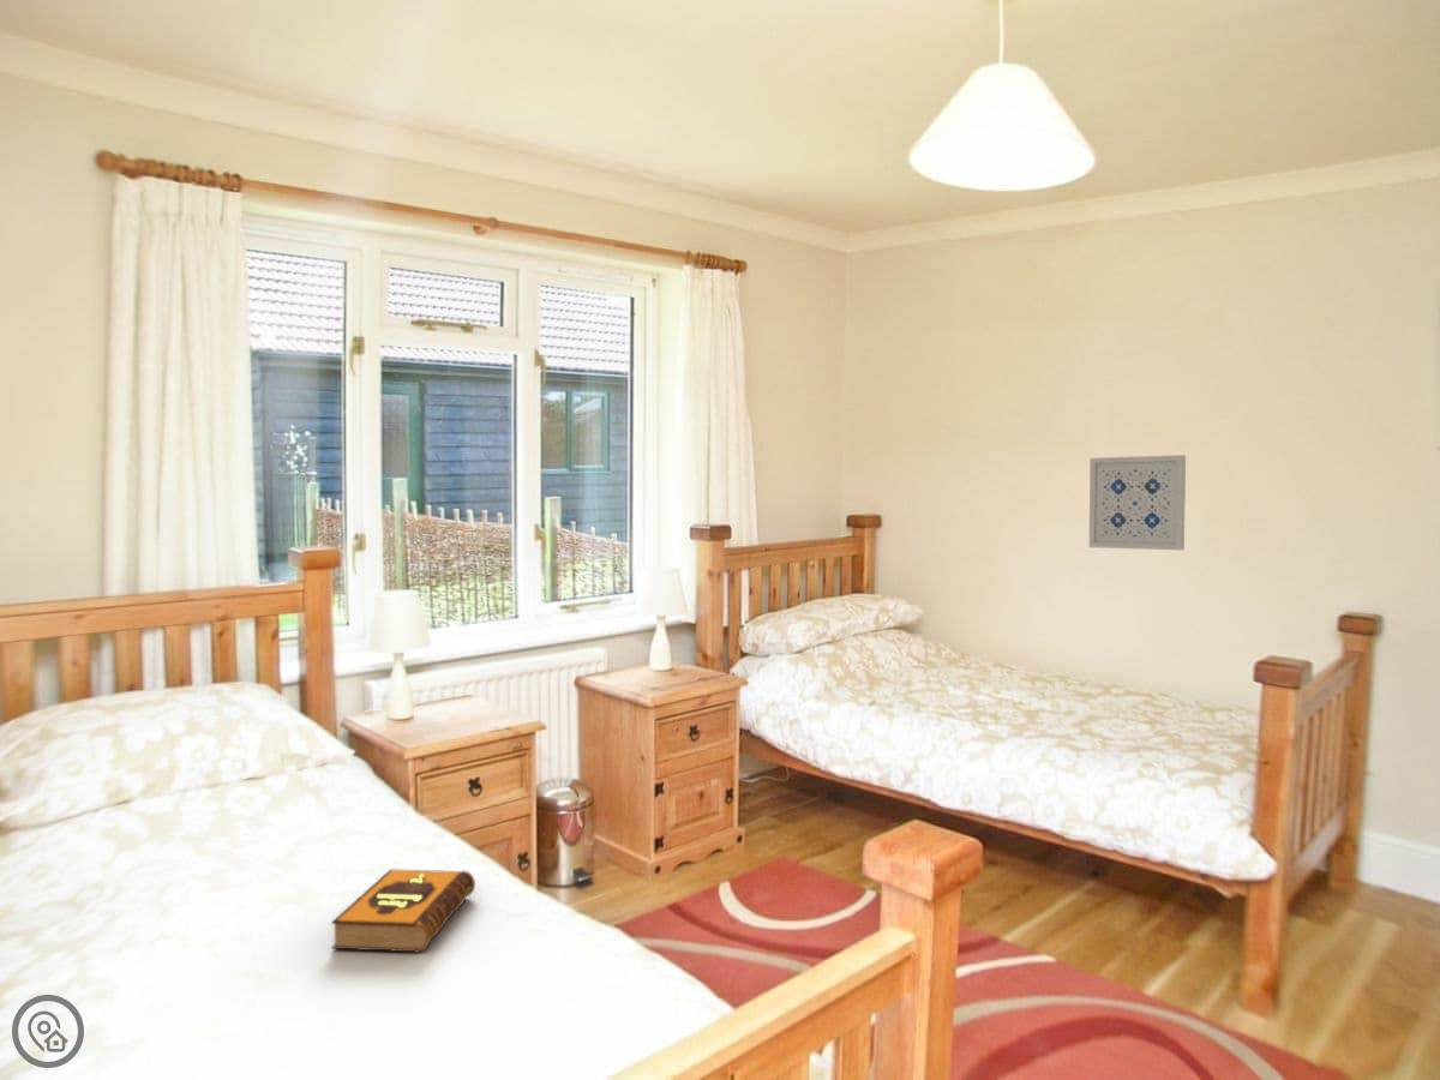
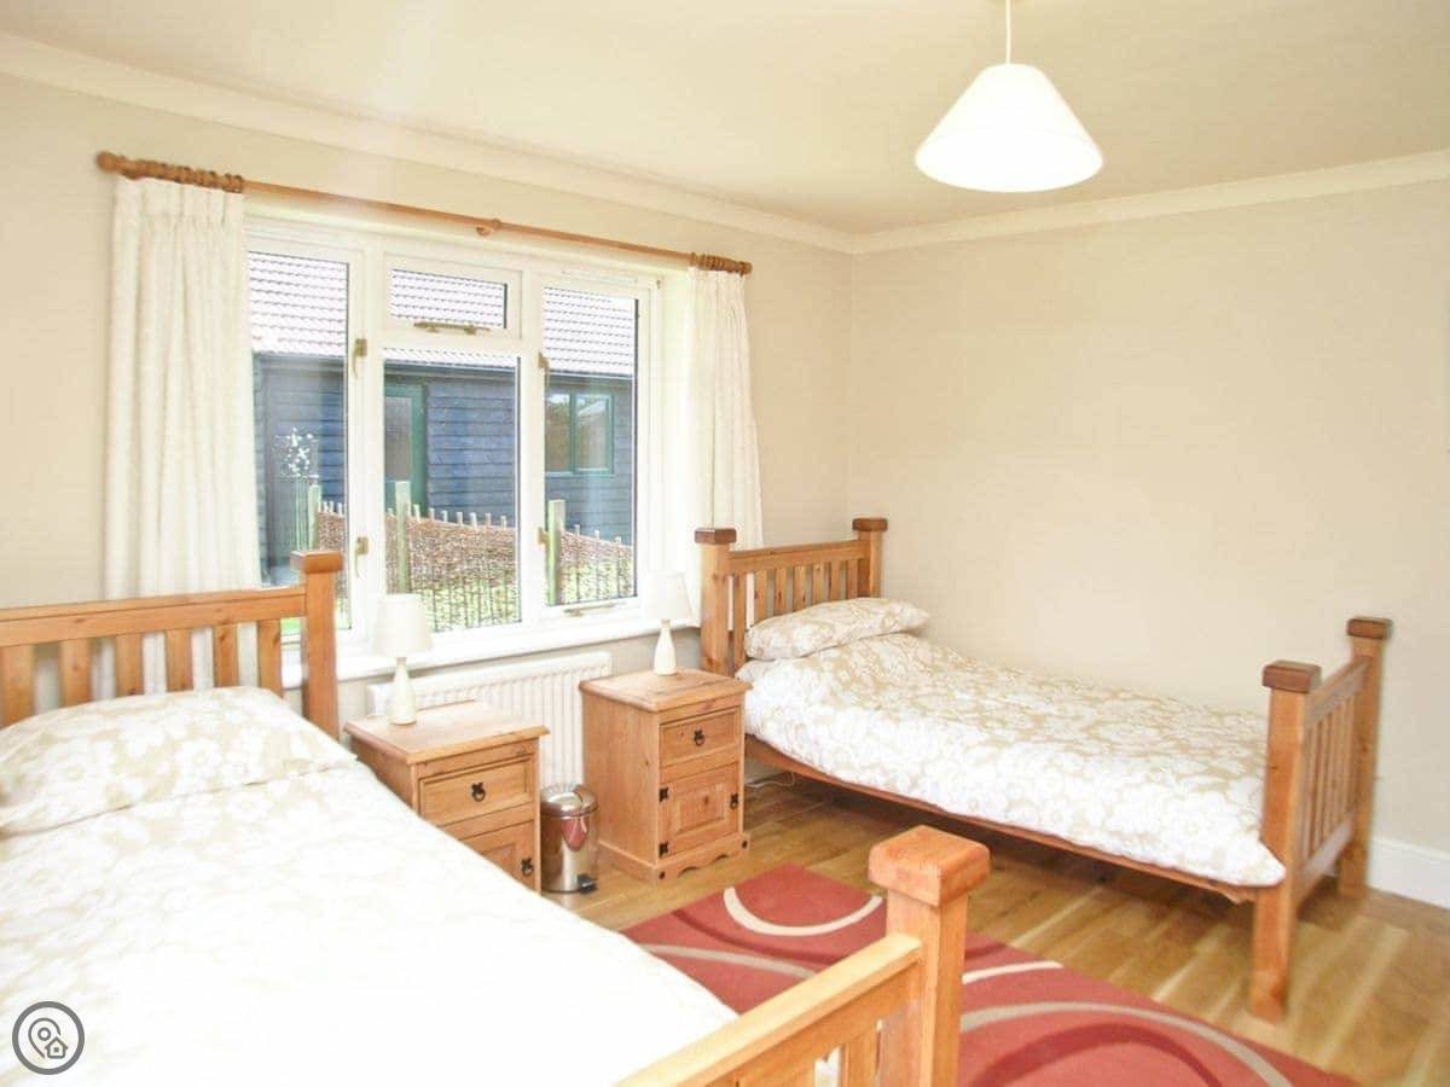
- hardback book (408, 907)
- wall art (1135, 502)
